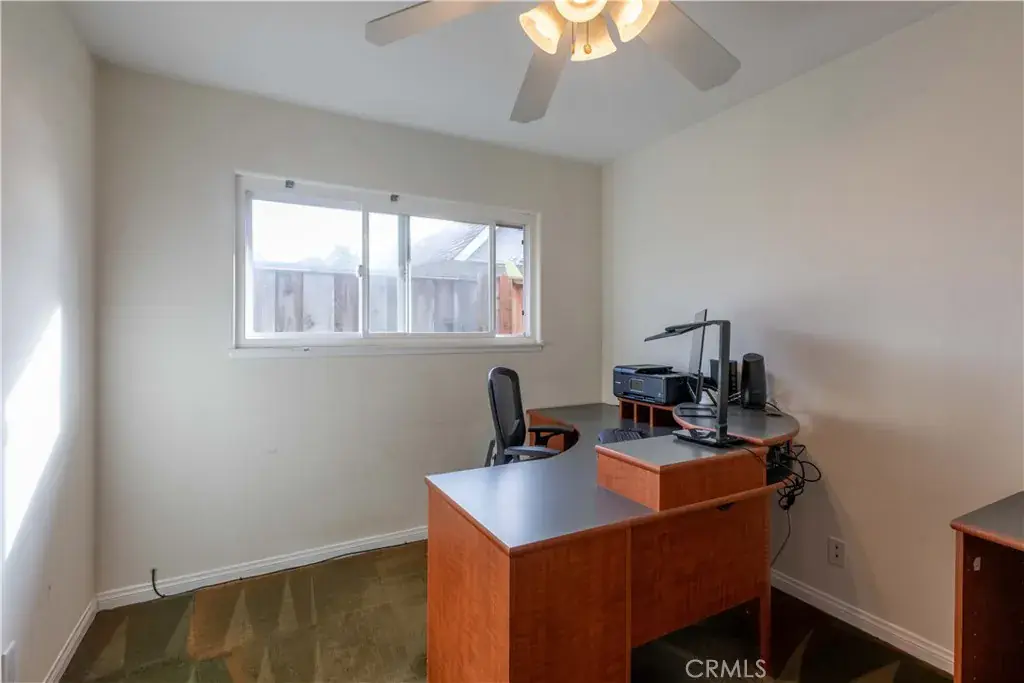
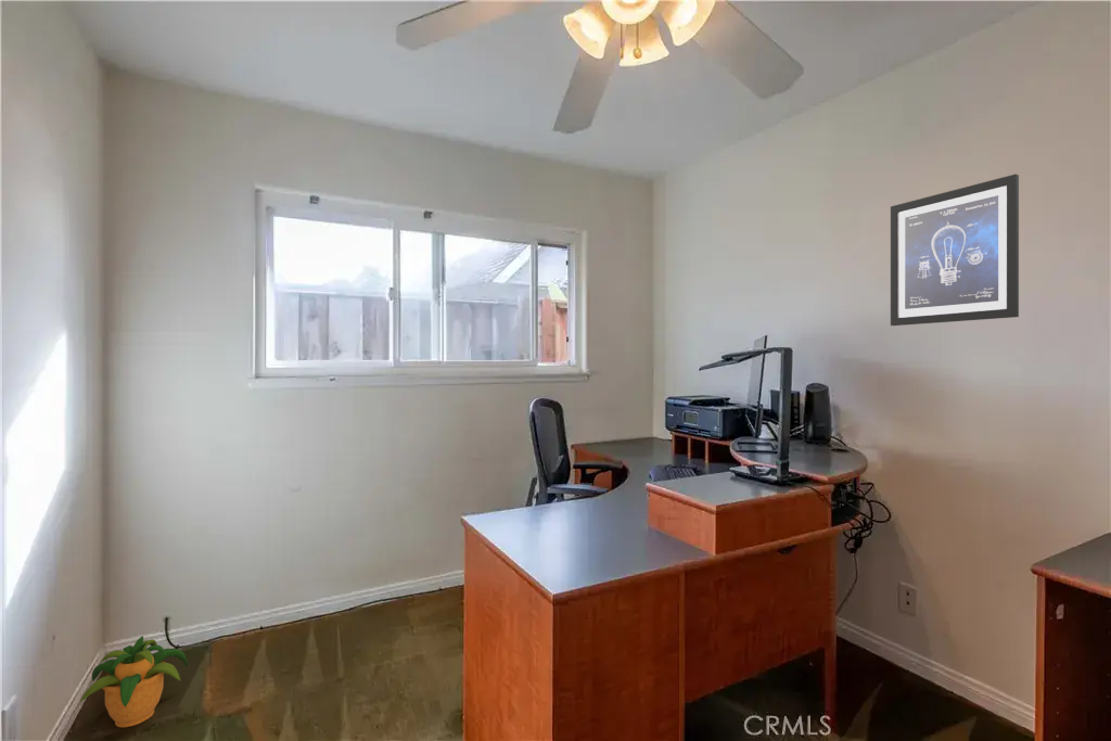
+ potted plant (133, 681)
+ wall art (948, 256)
